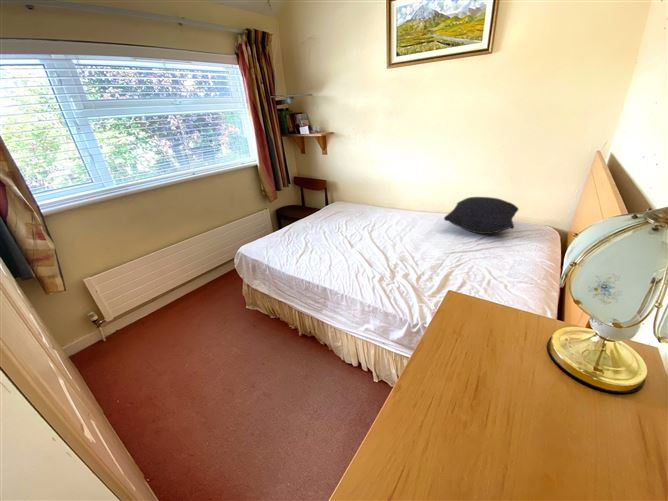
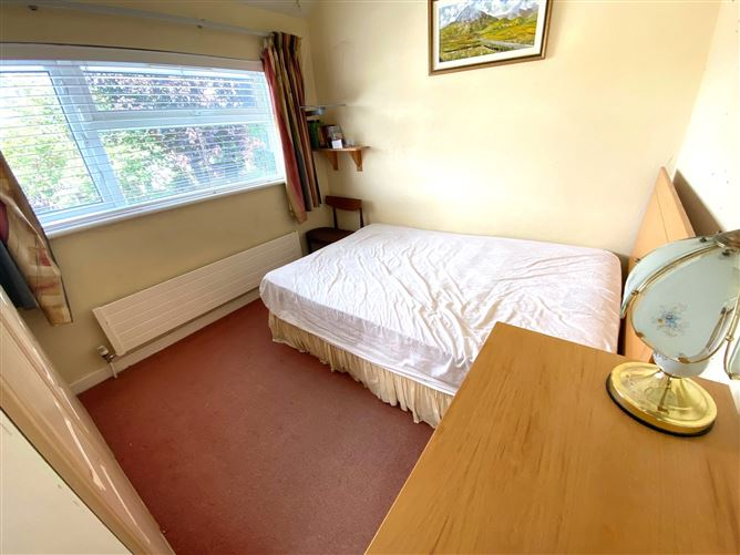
- pillow (481, 213)
